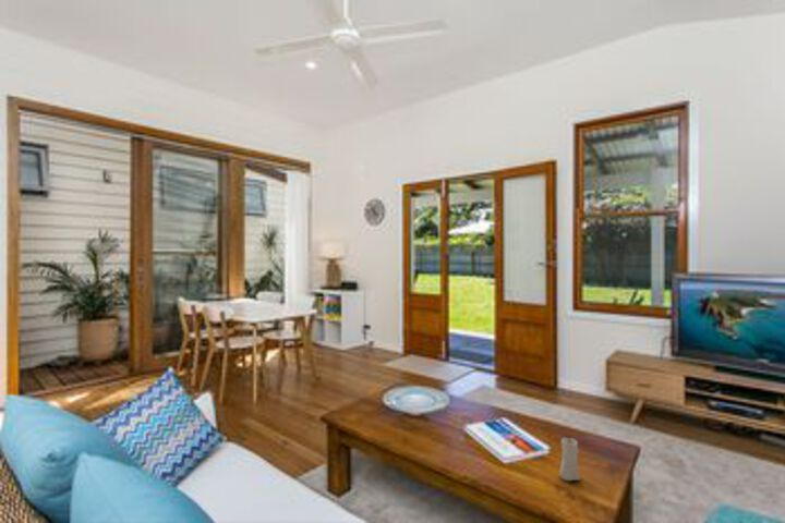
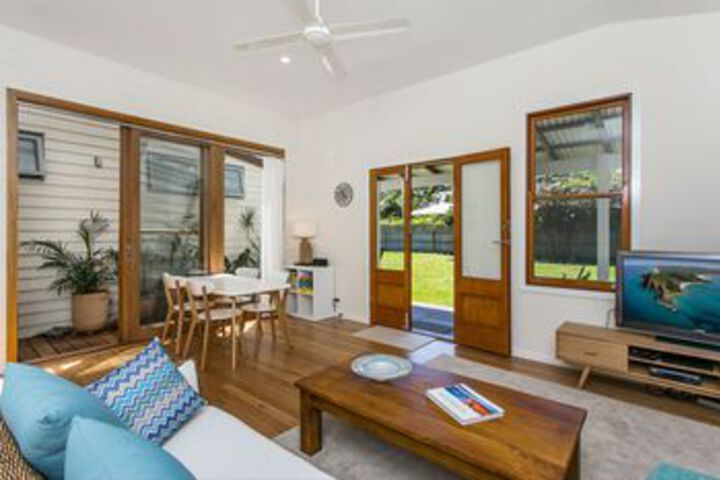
- candle (569, 457)
